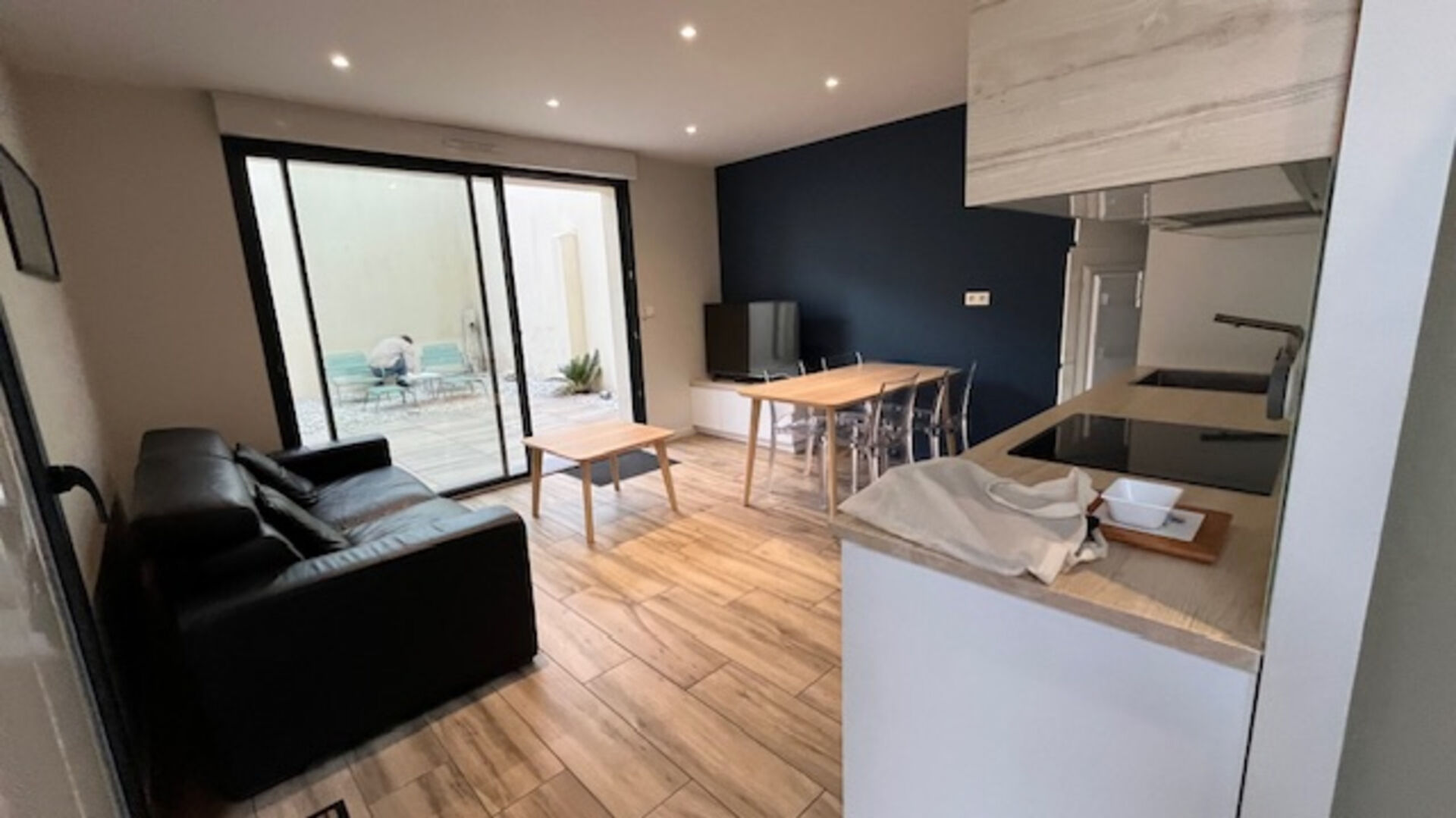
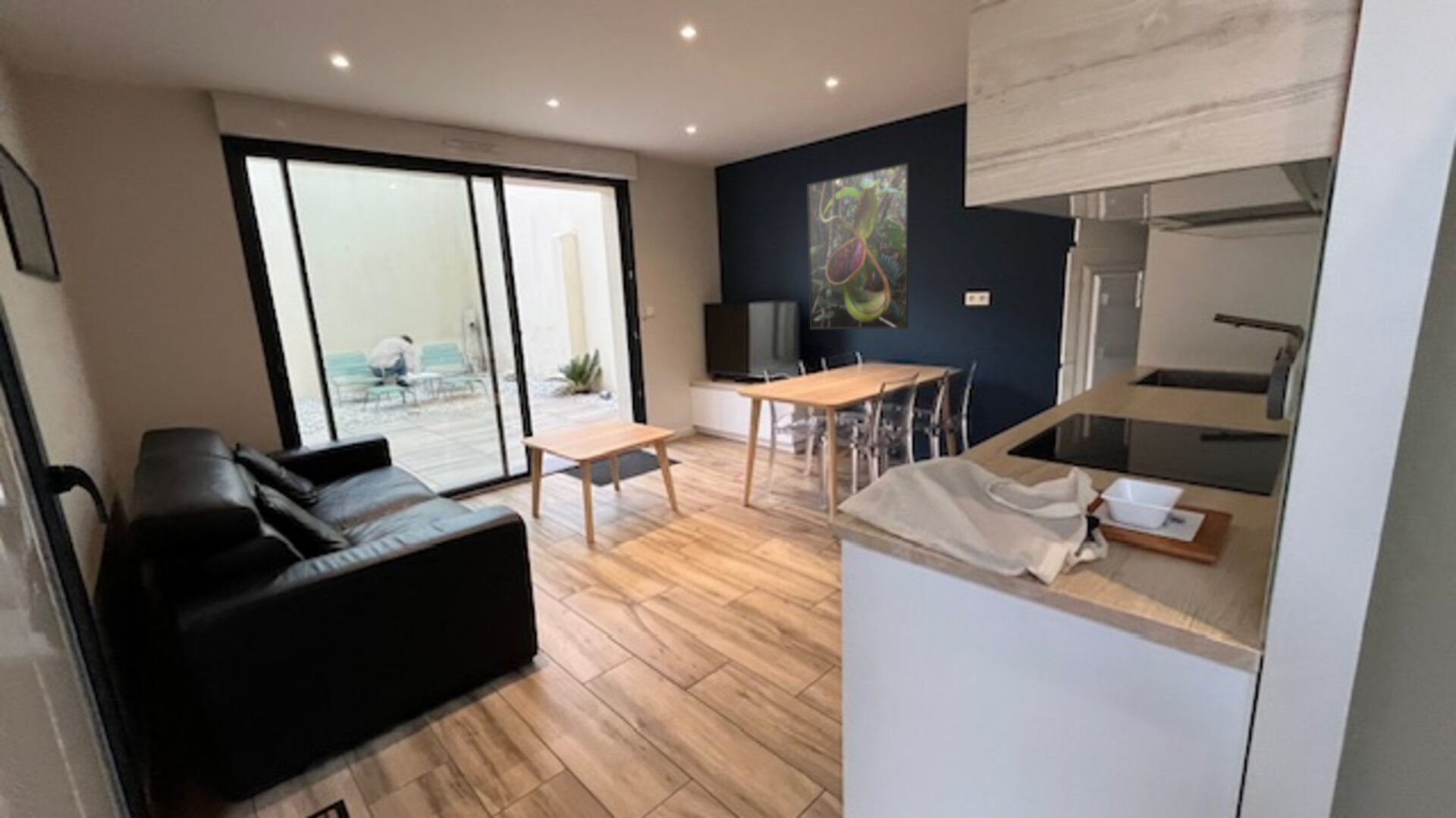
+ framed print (855, 253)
